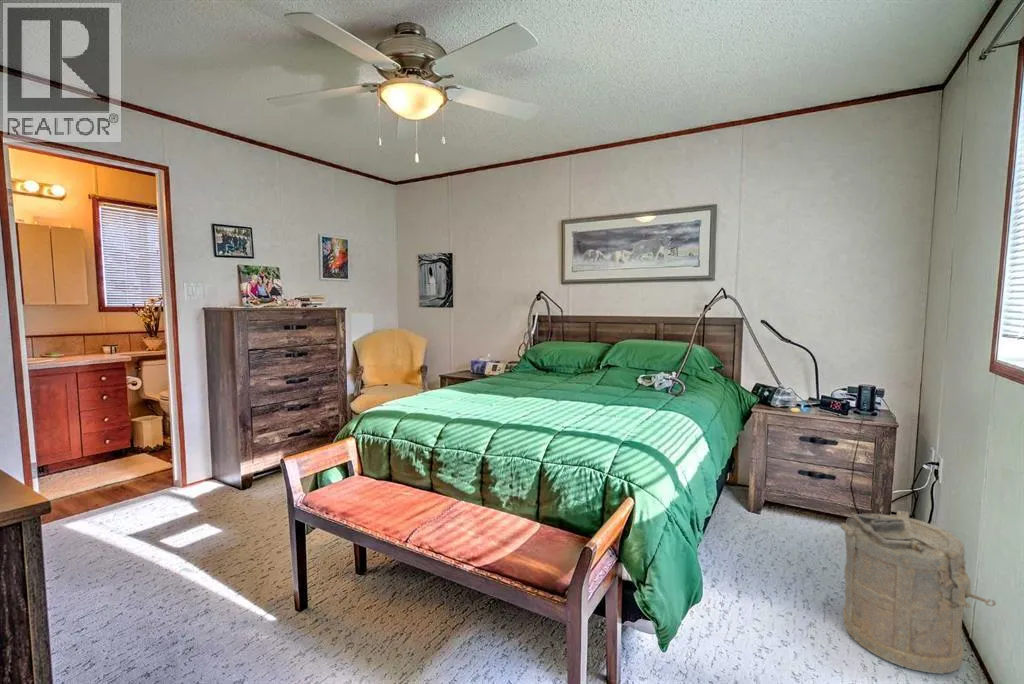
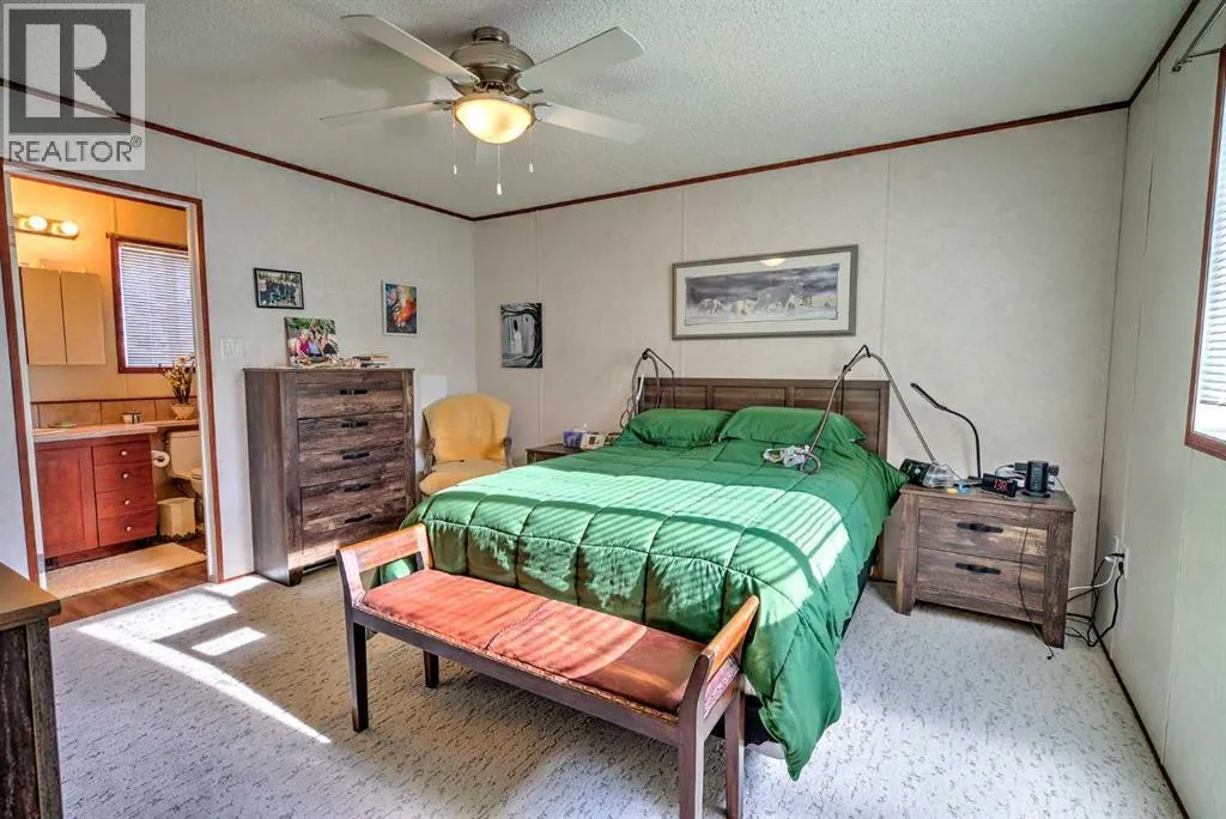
- laundry hamper (903, 579)
